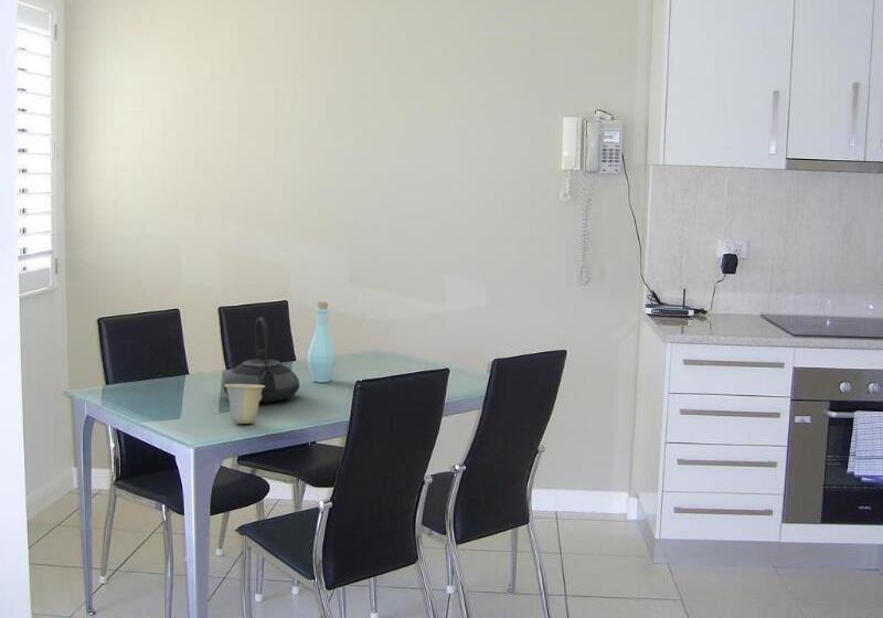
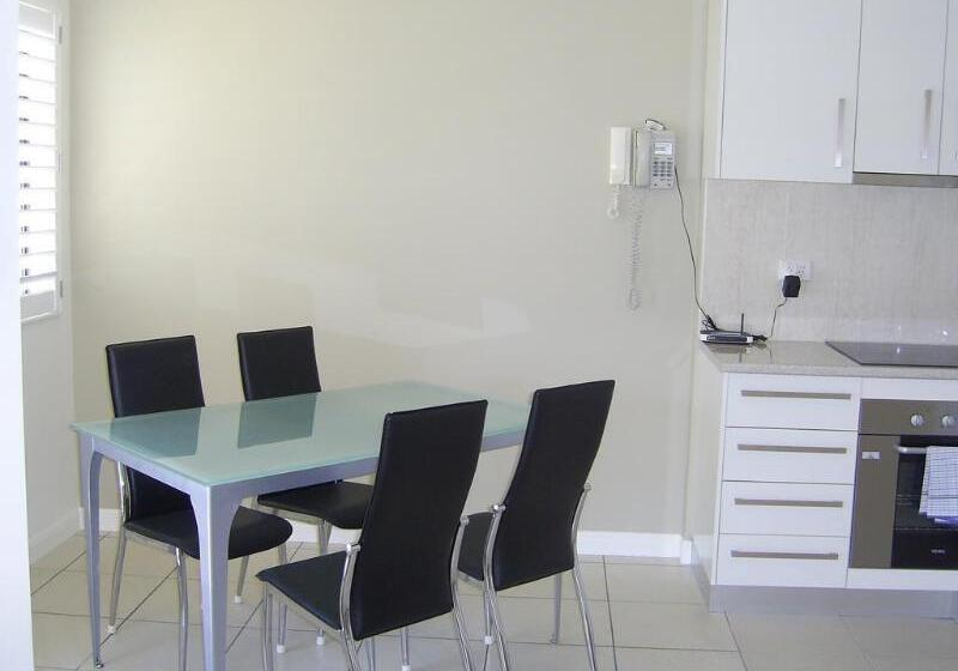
- teapot (262, 359)
- cup (244, 402)
- bottle (321, 341)
